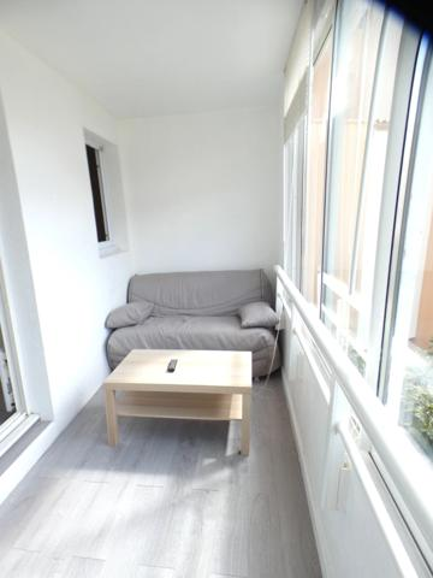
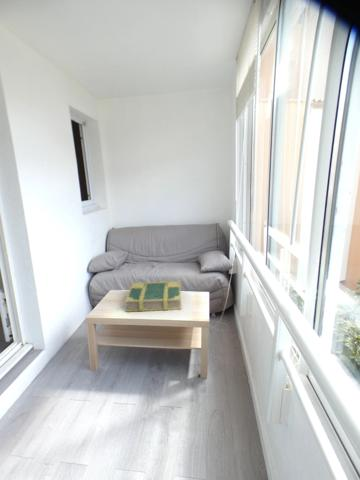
+ book (155, 294)
